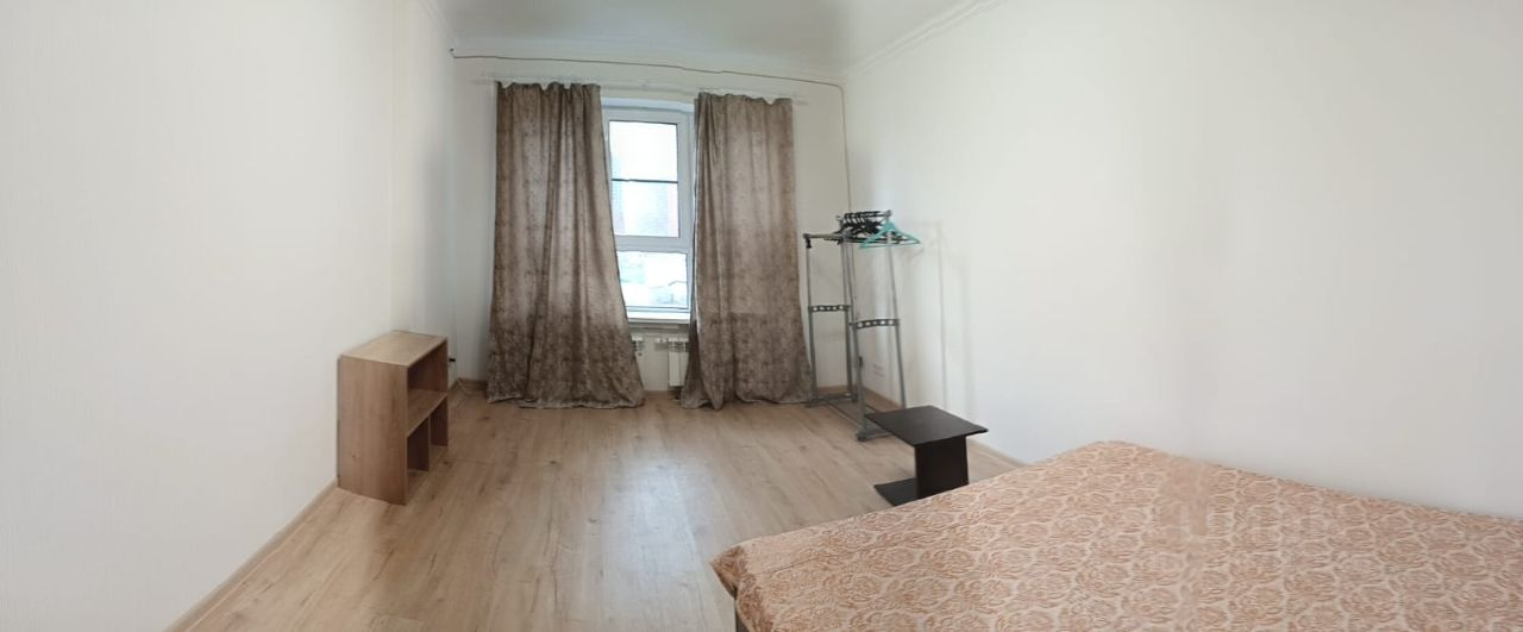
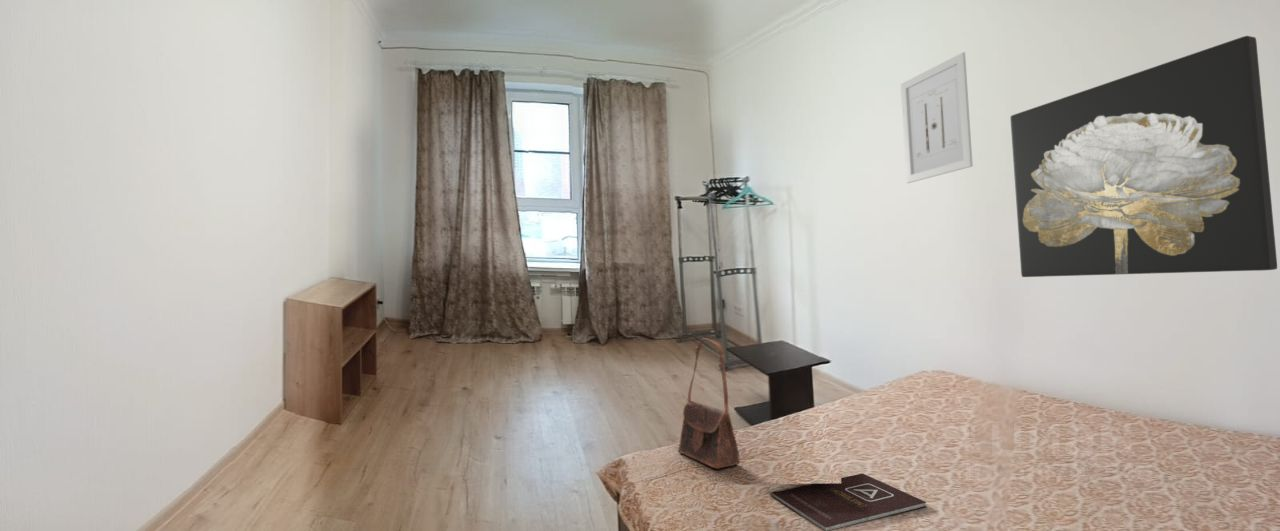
+ book (846, 499)
+ wall art (933, 122)
+ shoulder bag (702, 404)
+ wall art (1118, 178)
